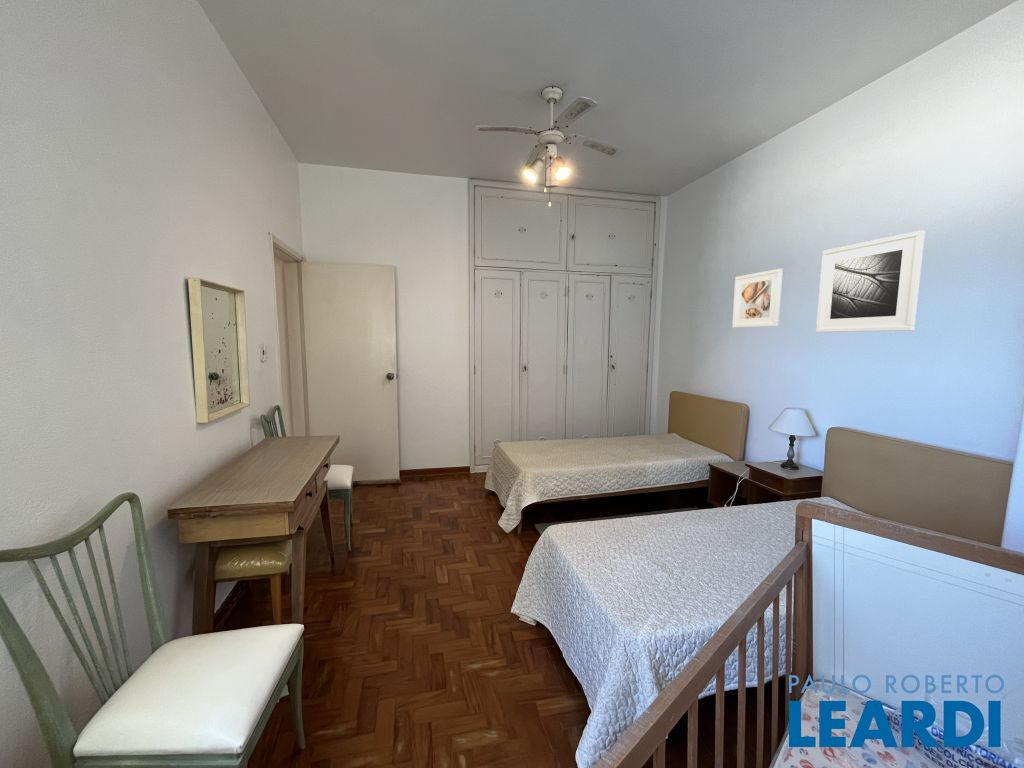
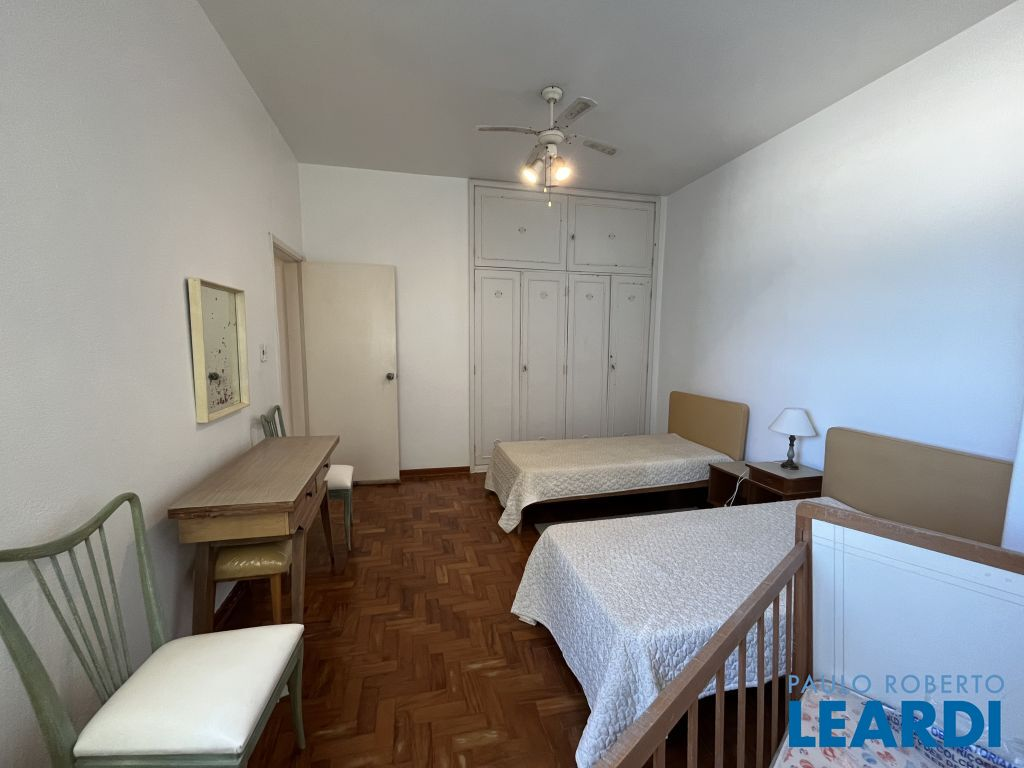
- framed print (755, 300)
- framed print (864, 287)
